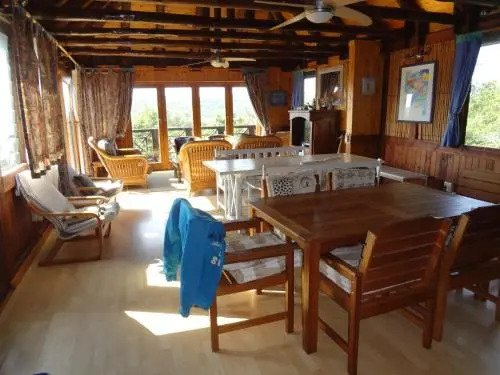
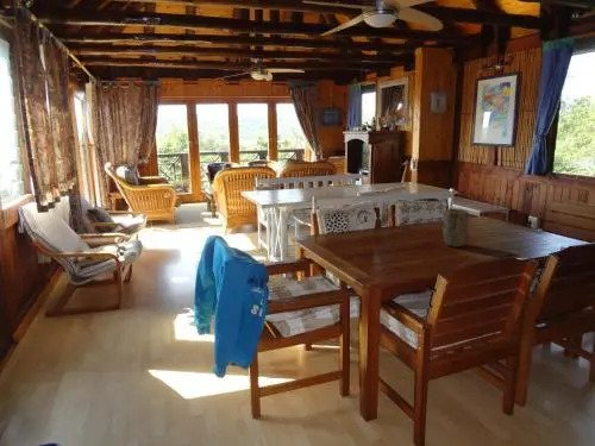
+ plant pot (455, 227)
